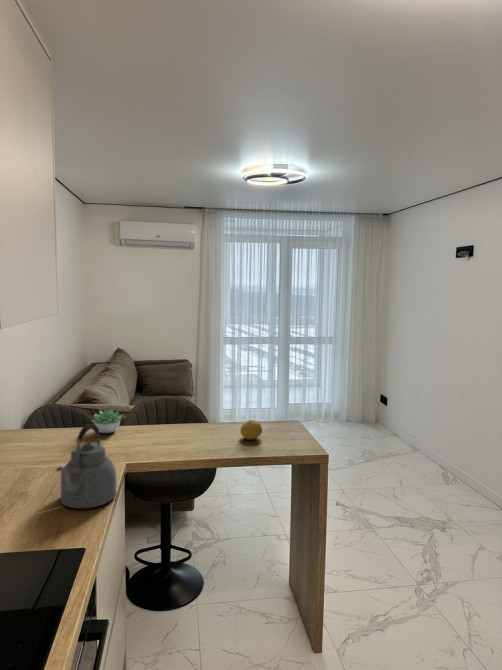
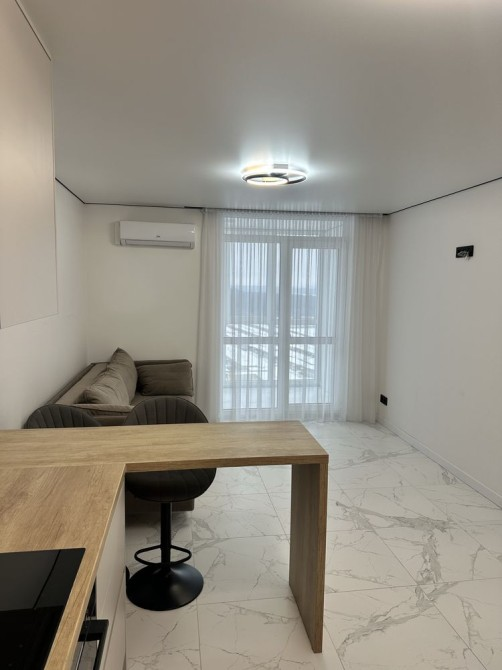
- kettle (81, 466)
- succulent plant (107, 421)
- fruit (251, 429)
